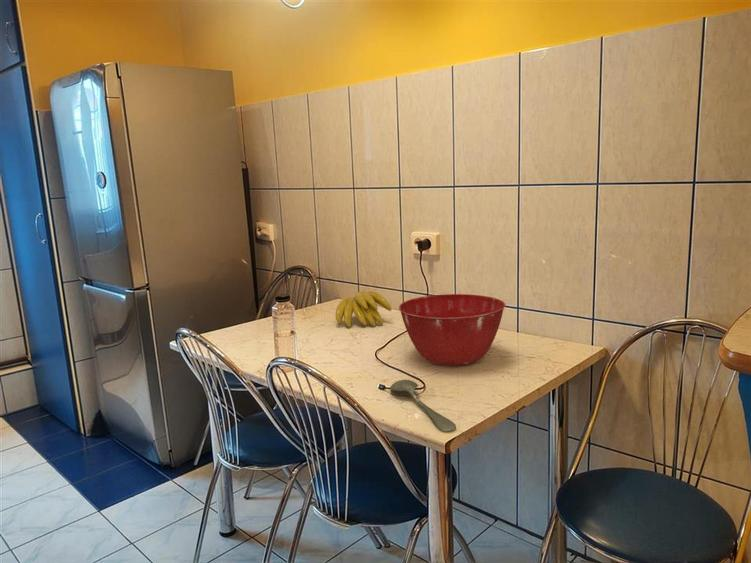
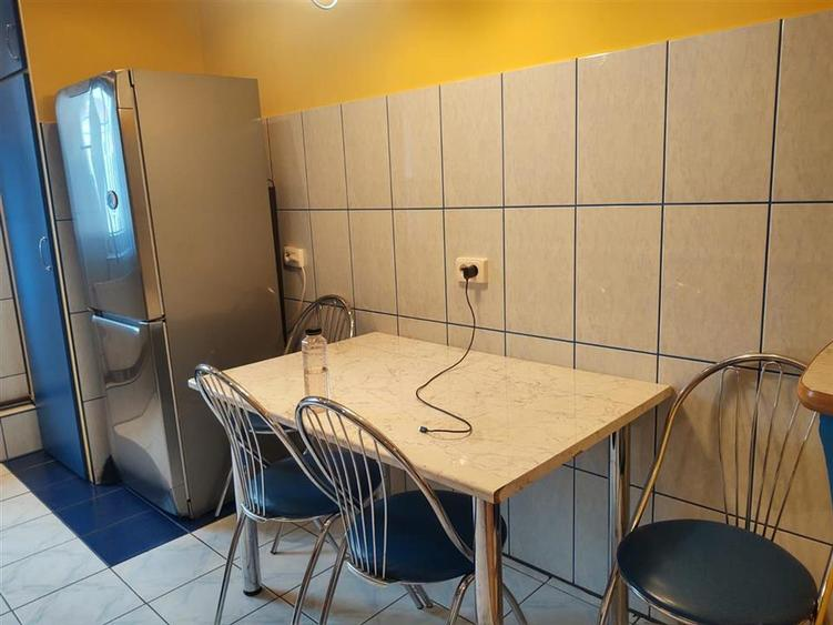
- mixing bowl (451, 331)
- spoon (419, 400)
- banana (364, 305)
